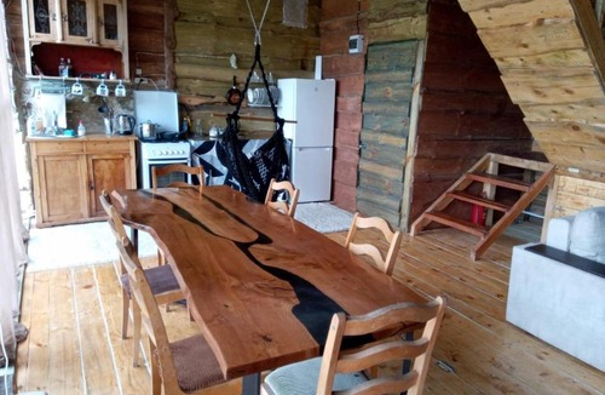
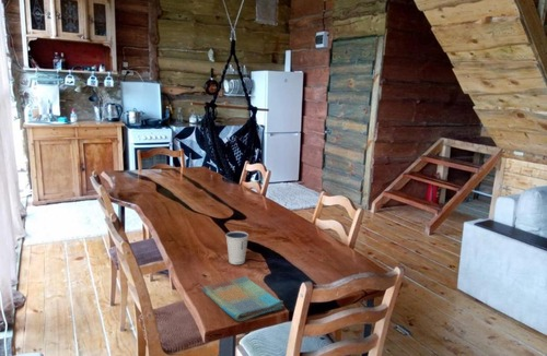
+ dish towel (241, 296)
+ dixie cup (236, 248)
